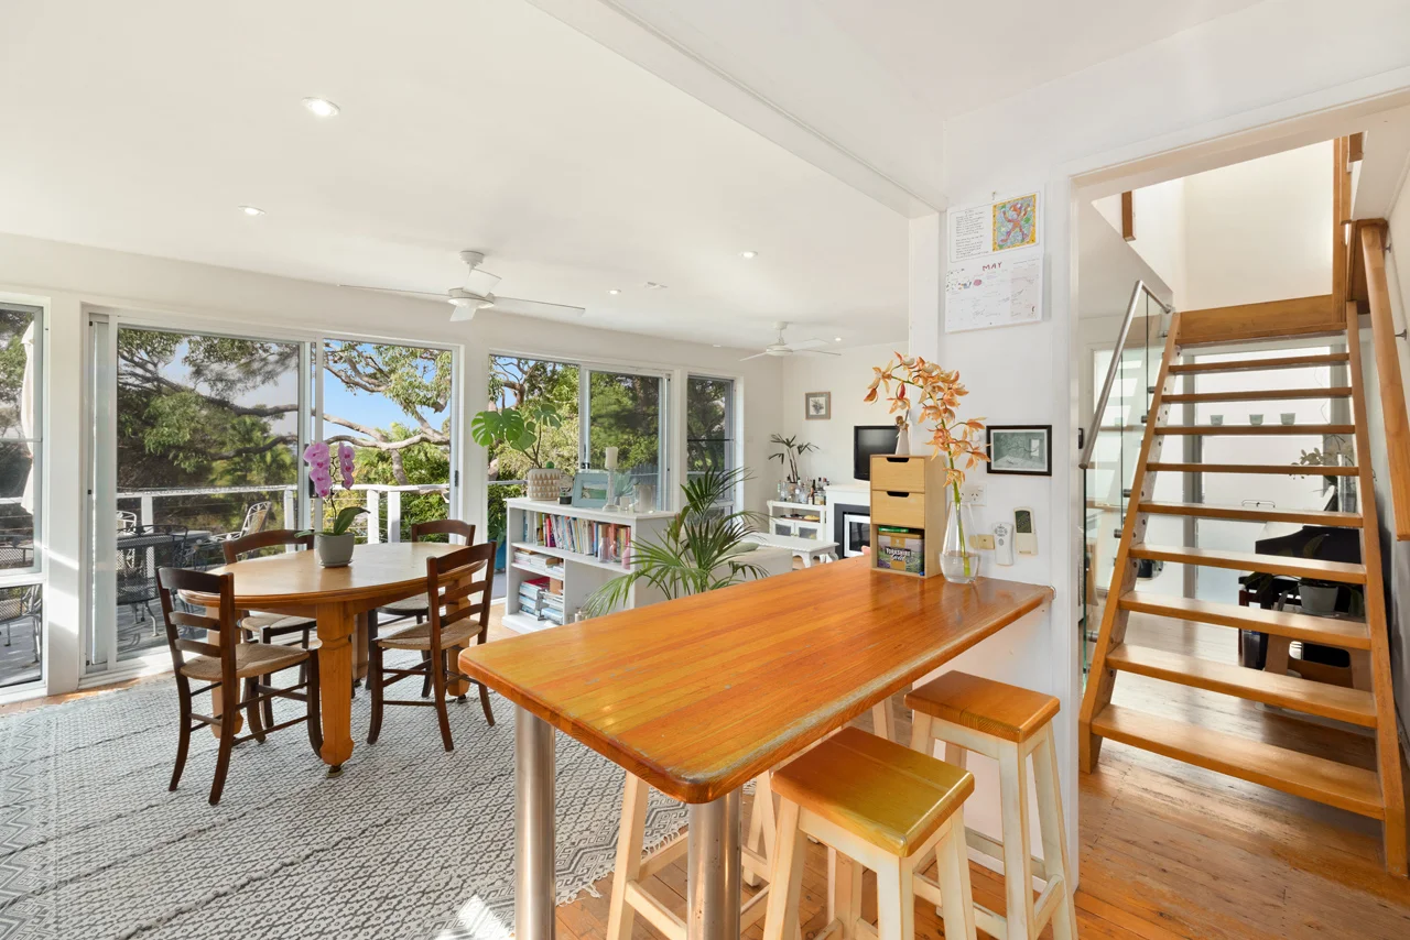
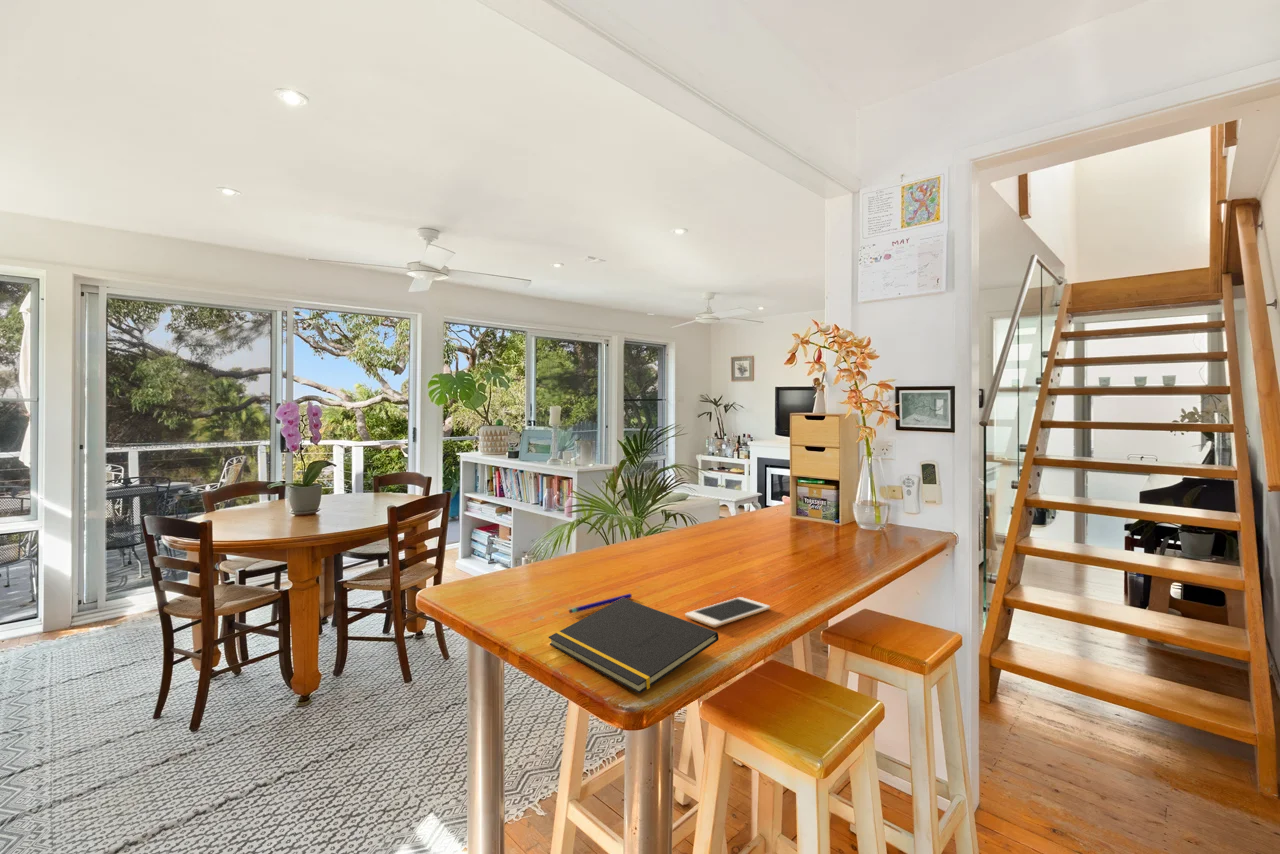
+ pen (601, 603)
+ cell phone (728, 611)
+ notepad (630, 638)
